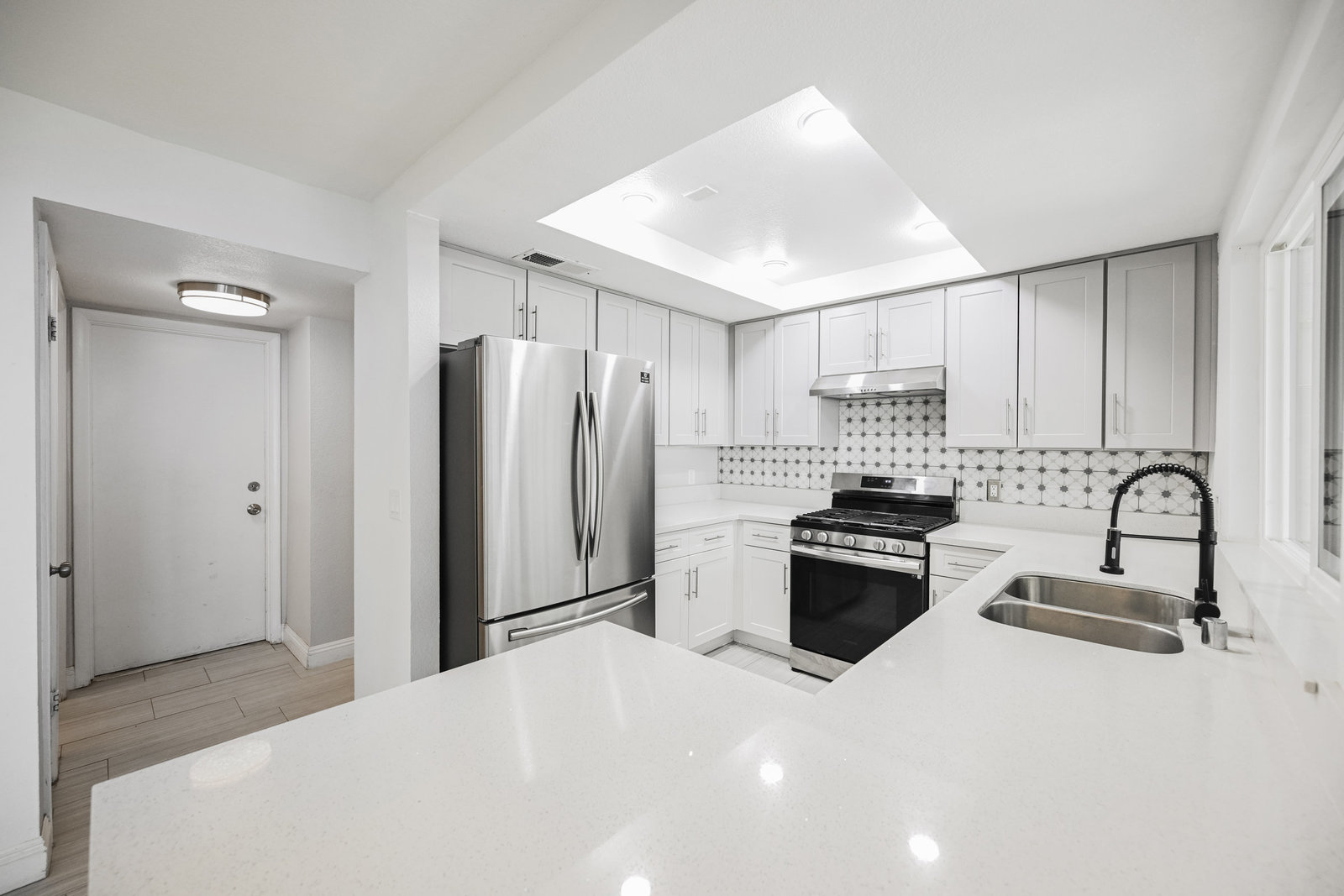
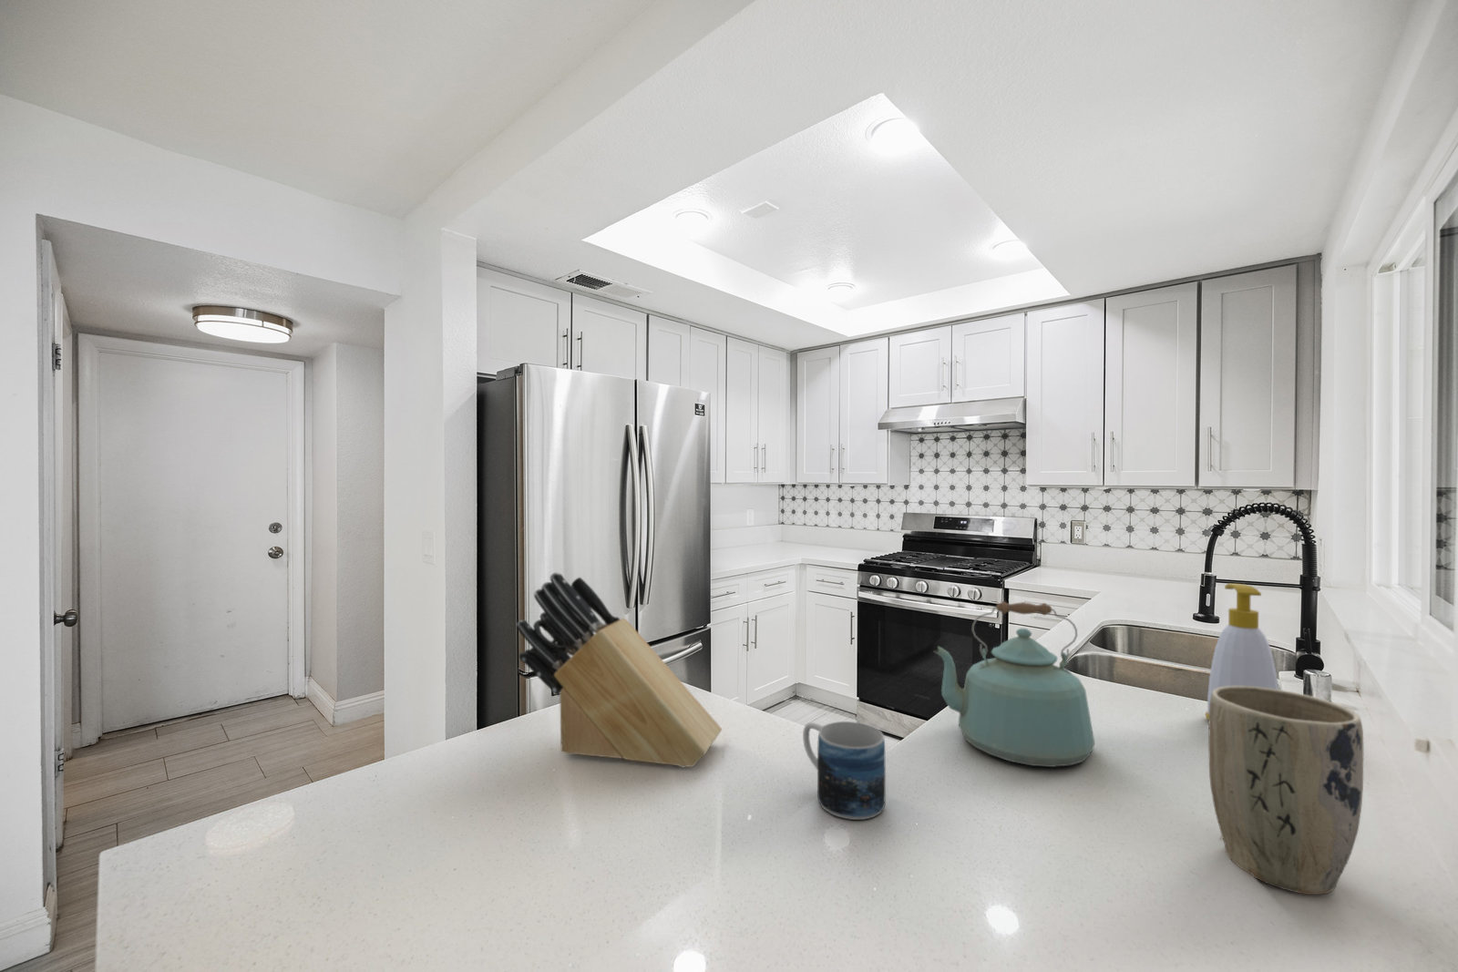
+ kettle (1010, 673)
+ knife block (618, 660)
+ mug (839, 763)
+ soap bottle (1242, 655)
+ plant pot (1281, 786)
